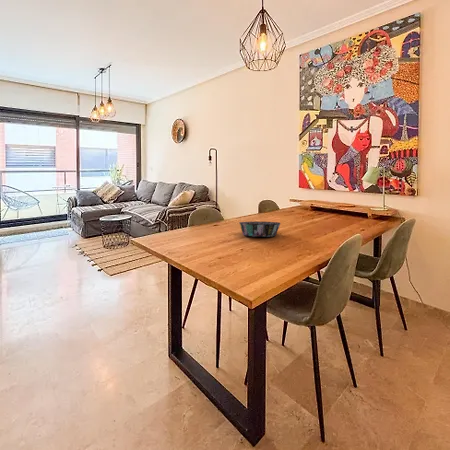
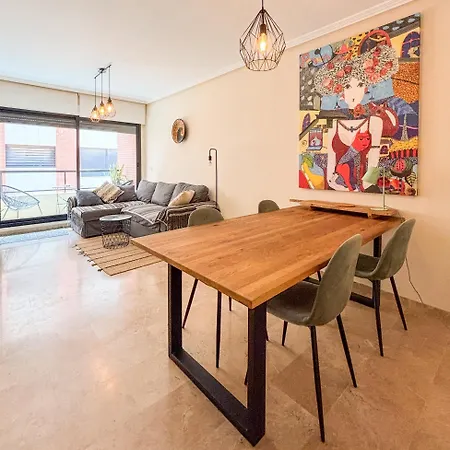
- decorative bowl (259, 228)
